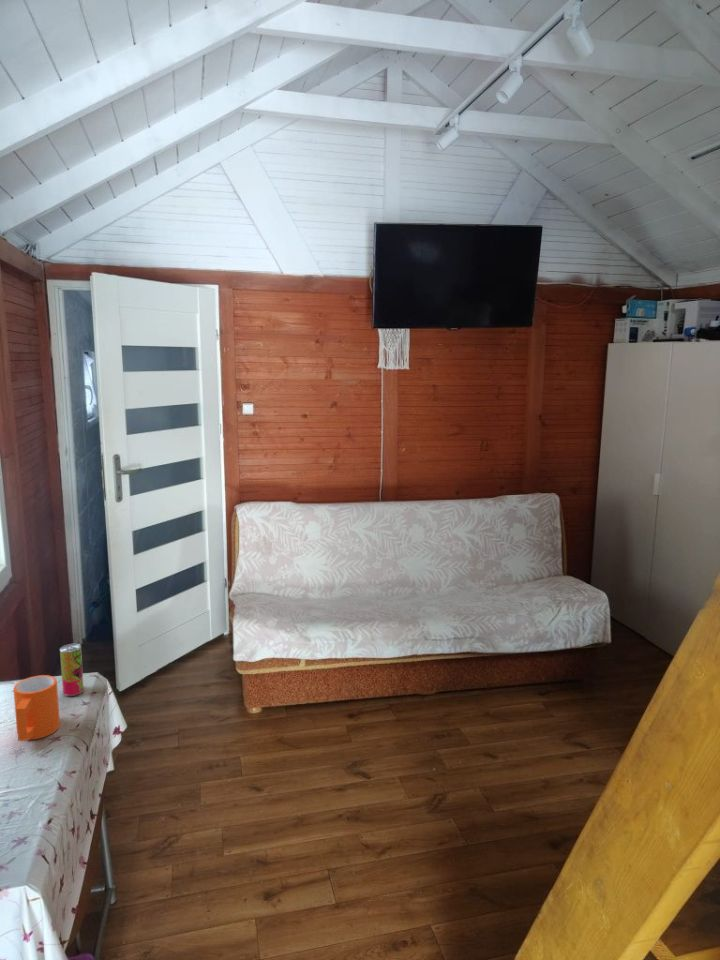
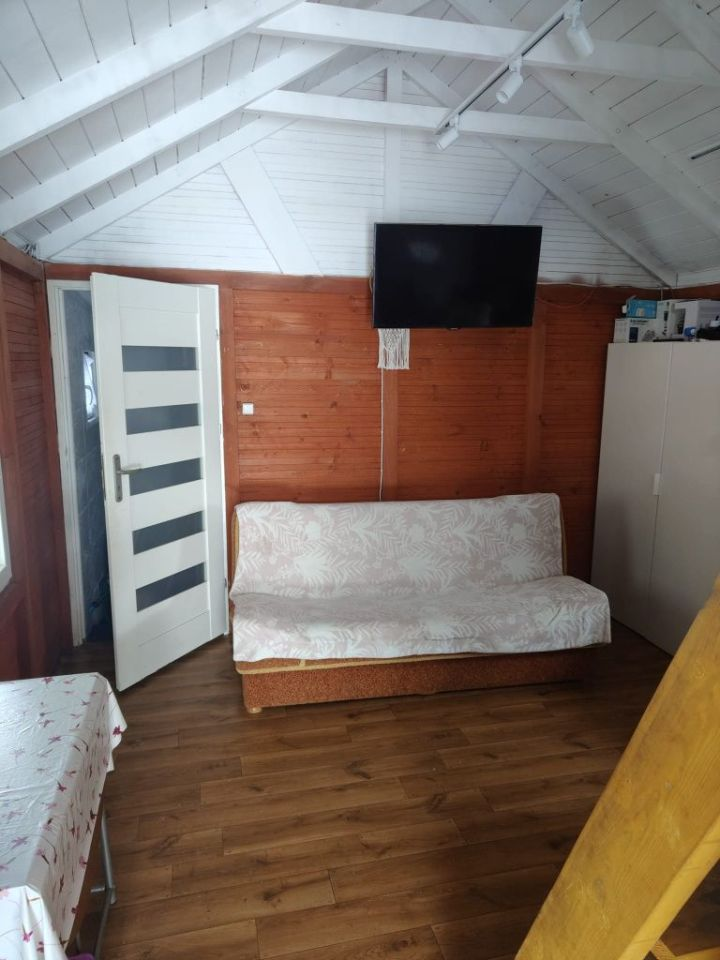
- mug (37, 709)
- beverage can (71, 669)
